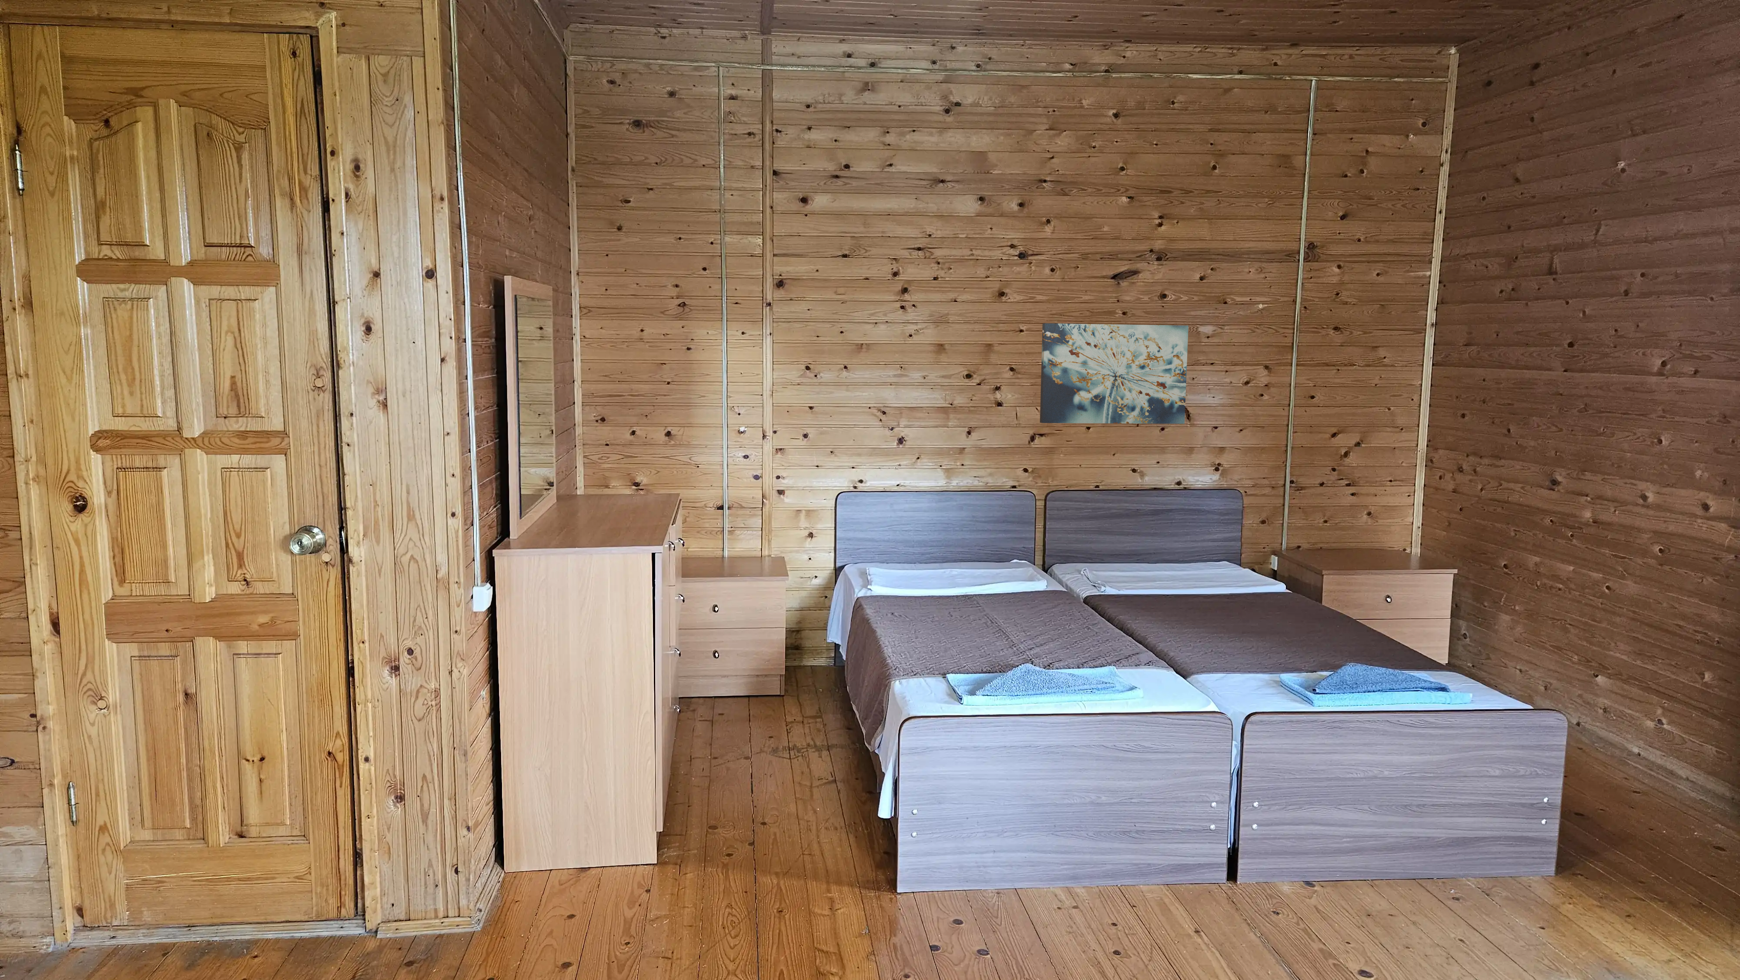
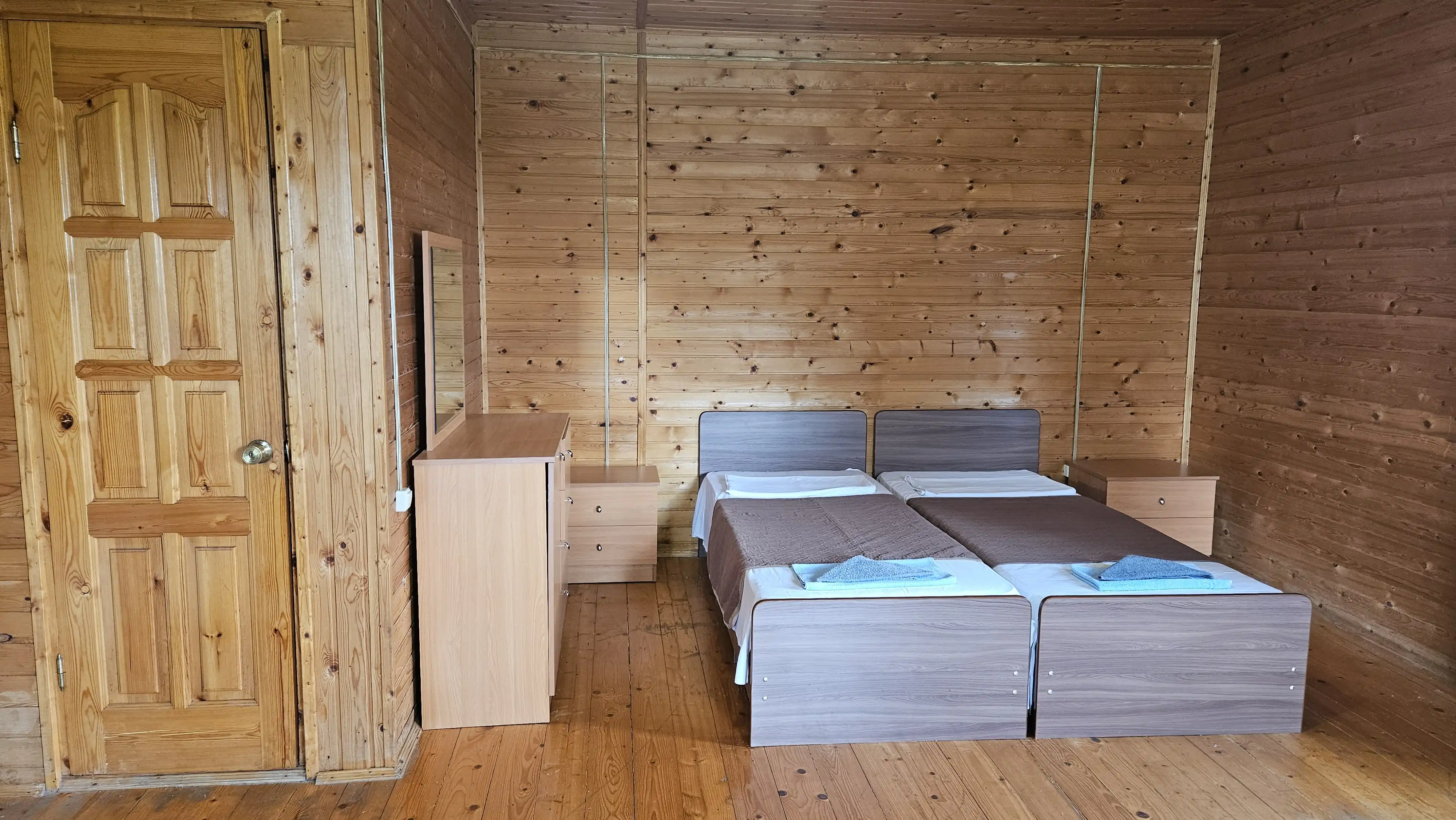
- wall art (1114, 374)
